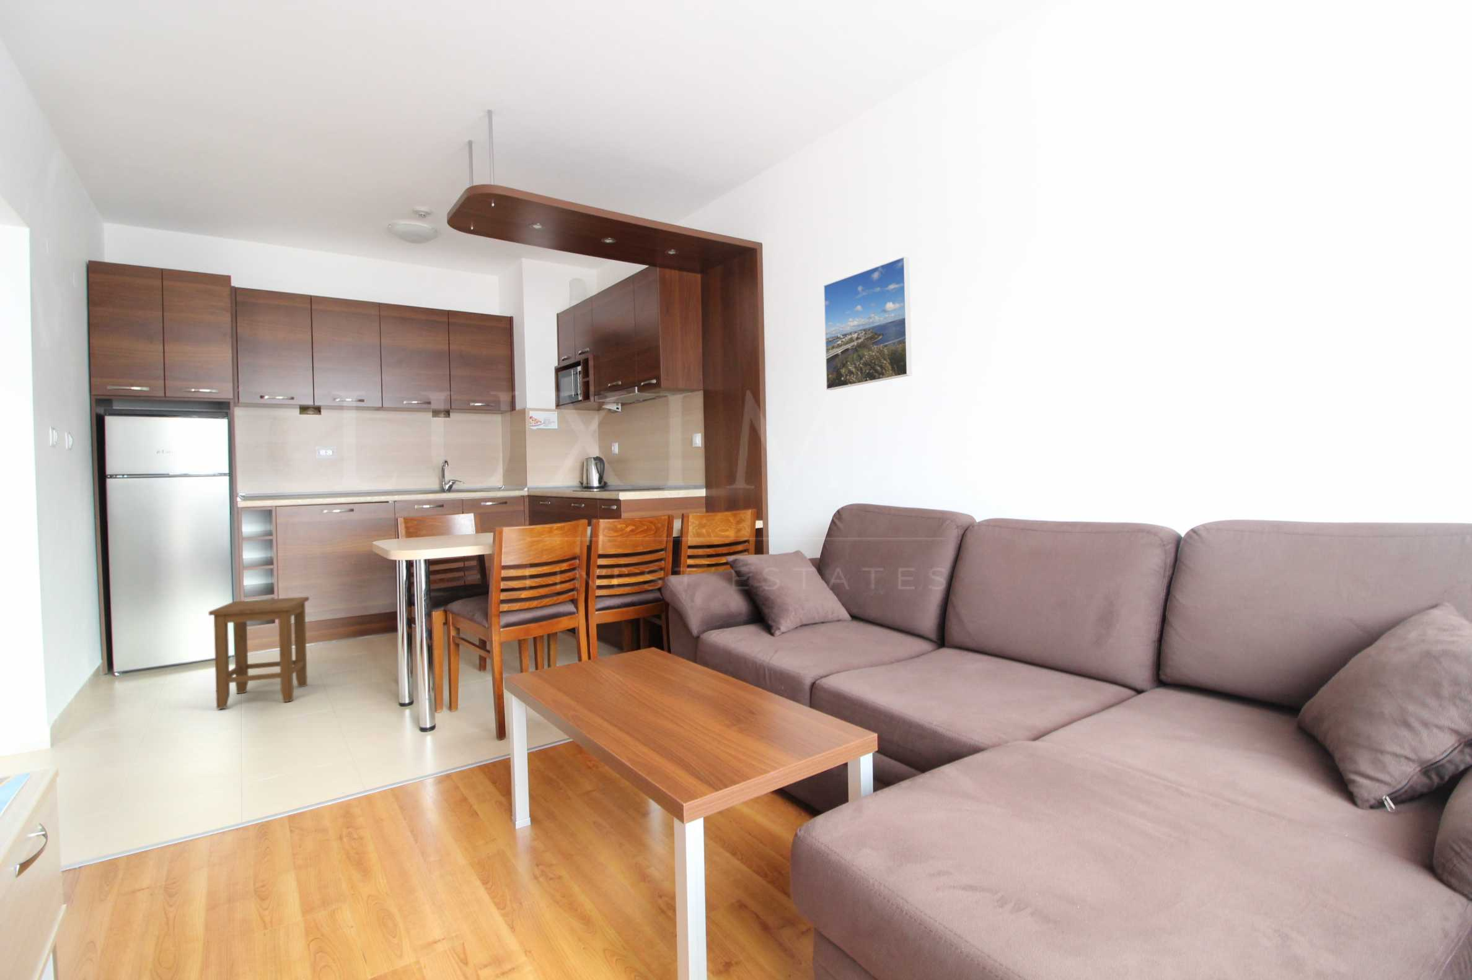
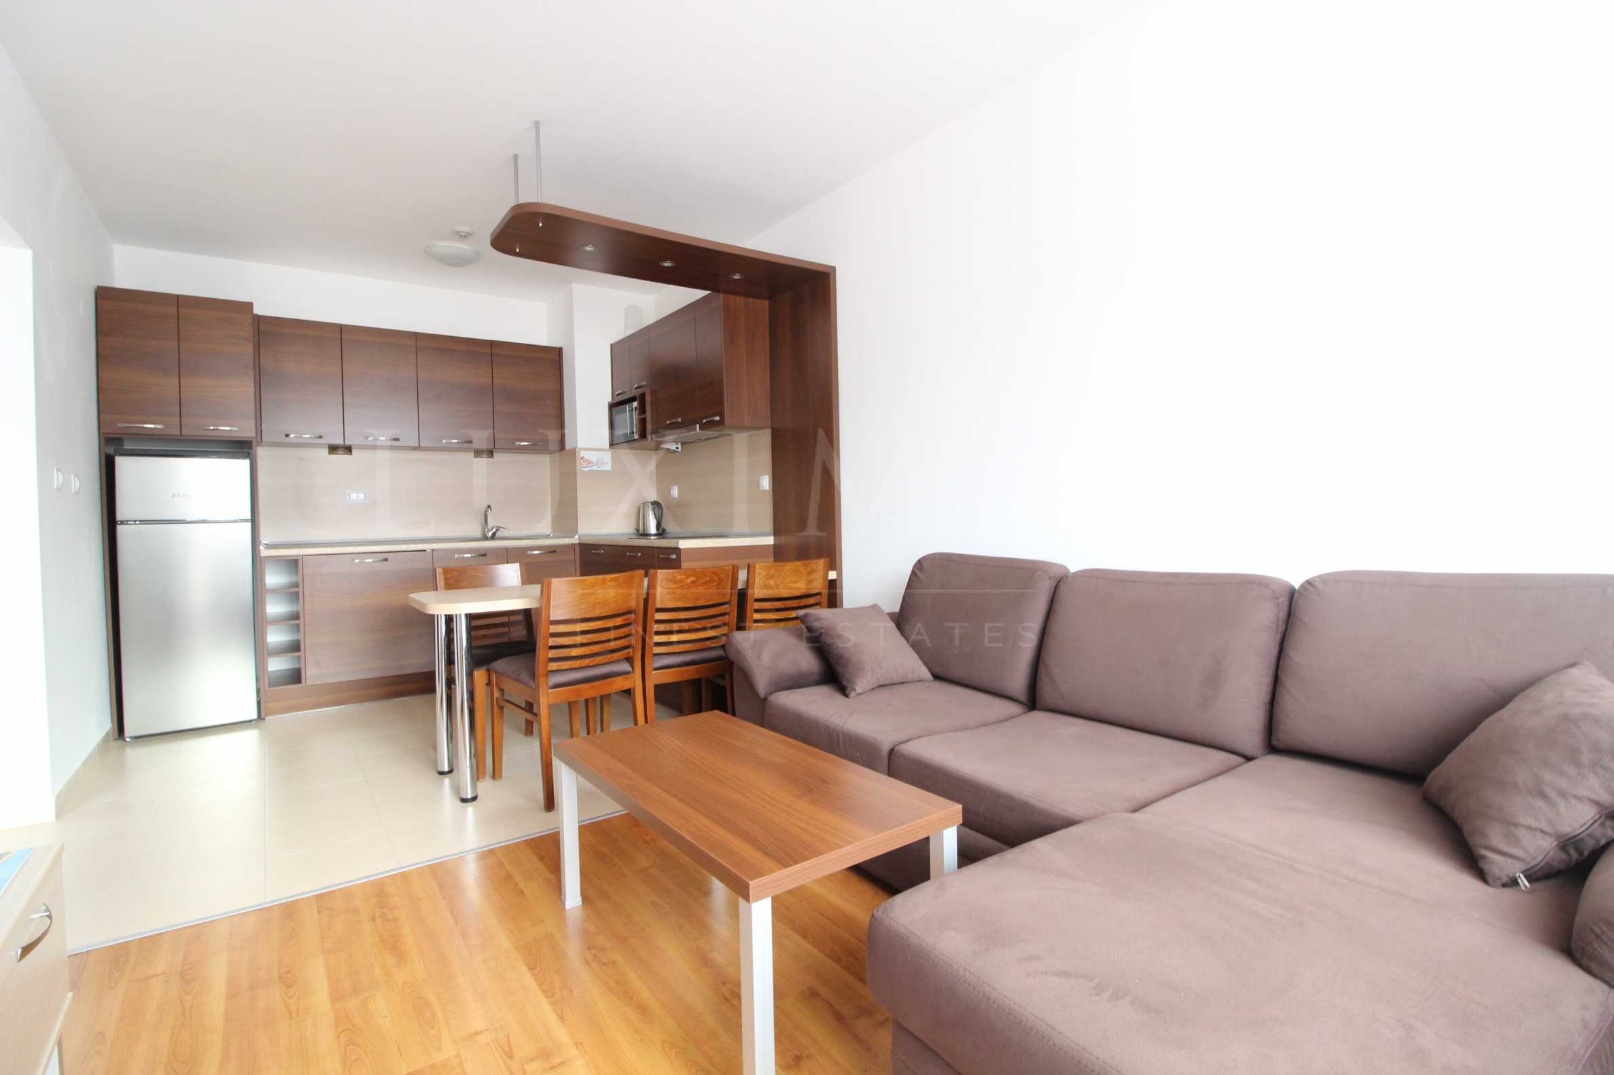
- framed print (866, 327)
- stool (263, 663)
